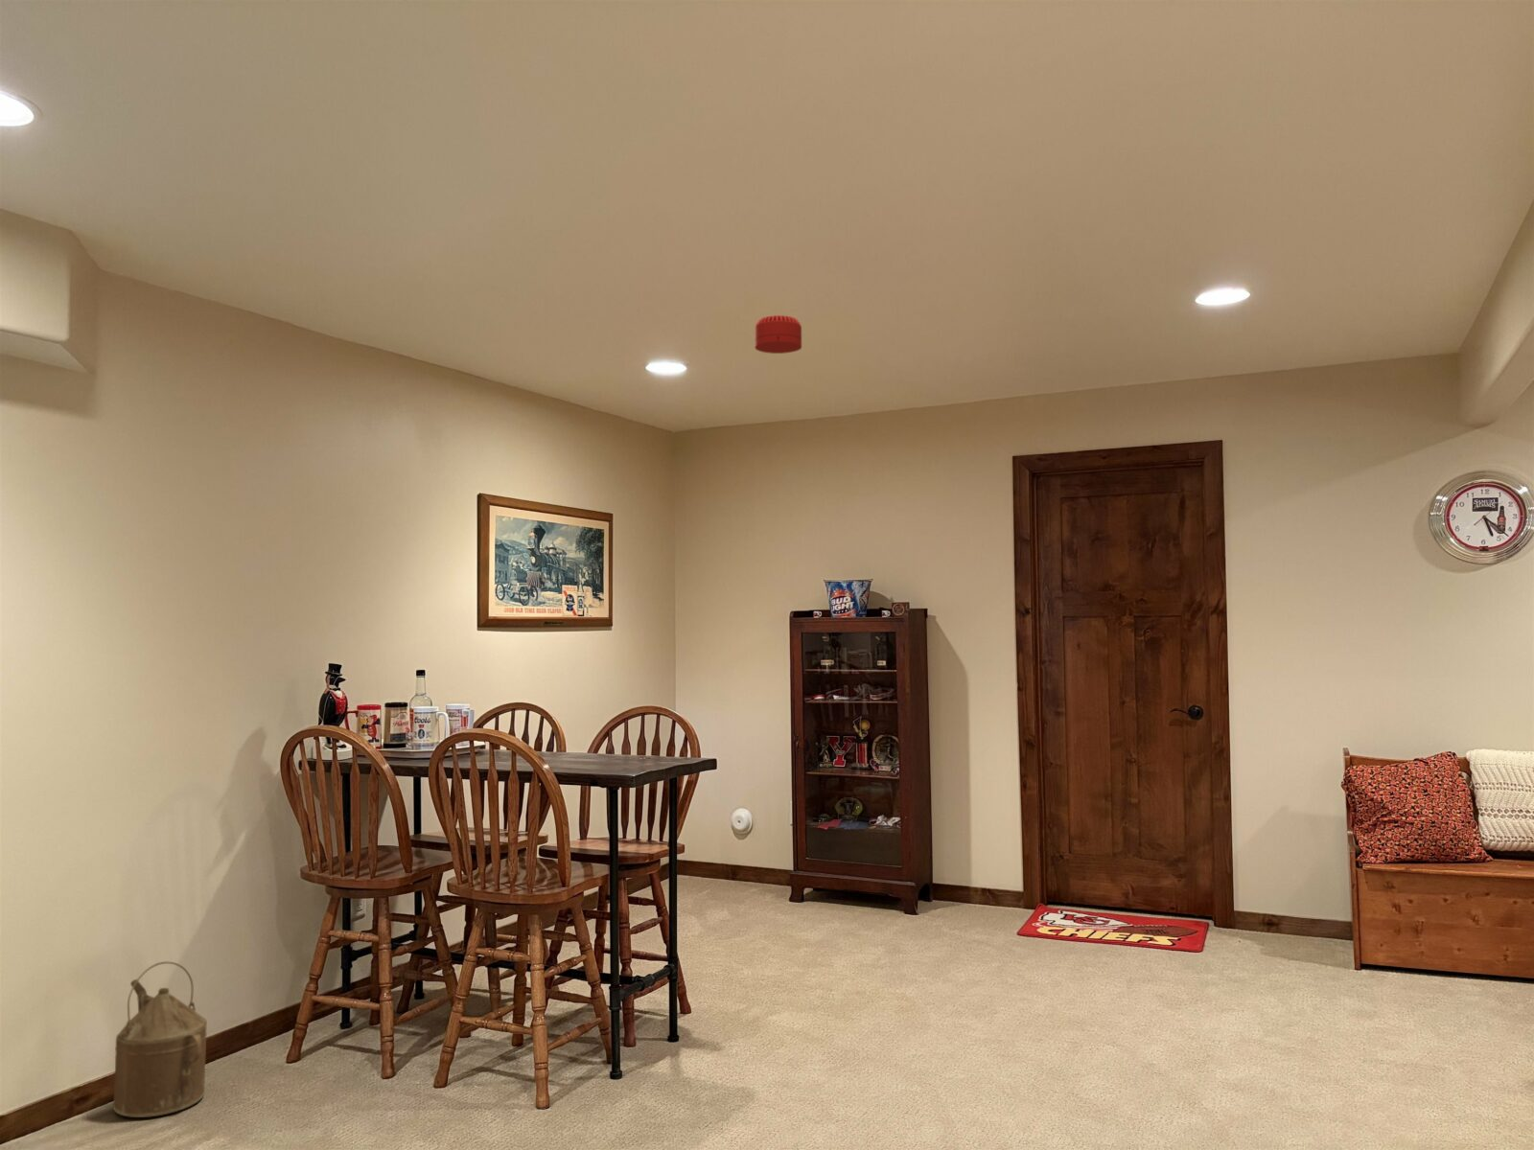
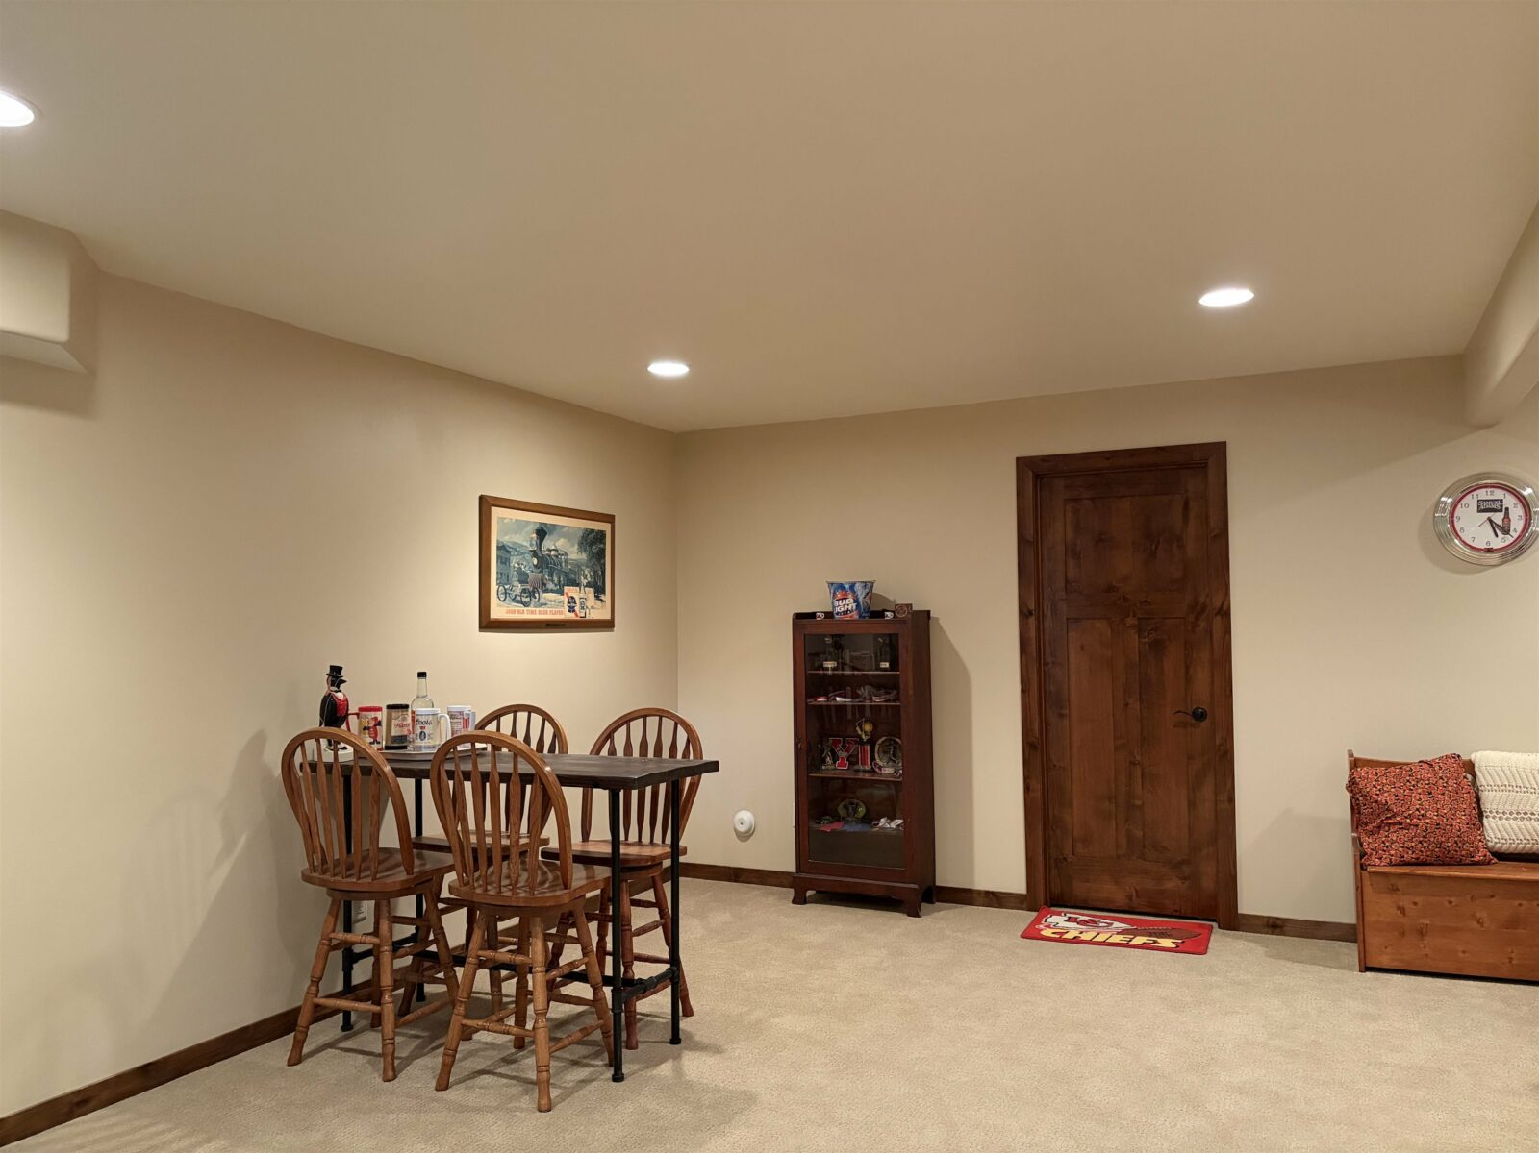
- smoke detector (778, 333)
- watering can (164, 1034)
